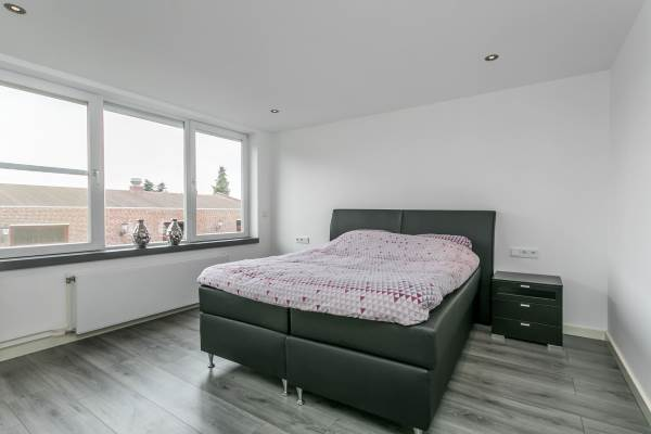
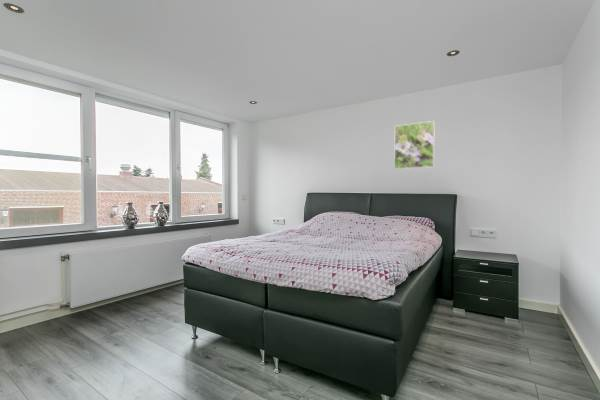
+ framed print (413, 145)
